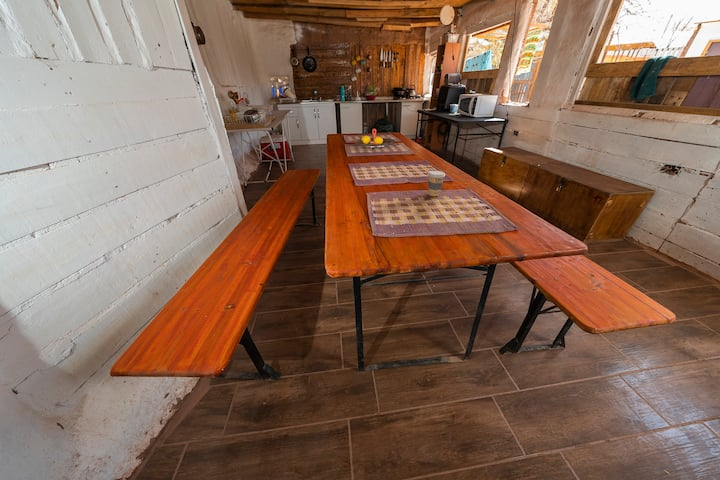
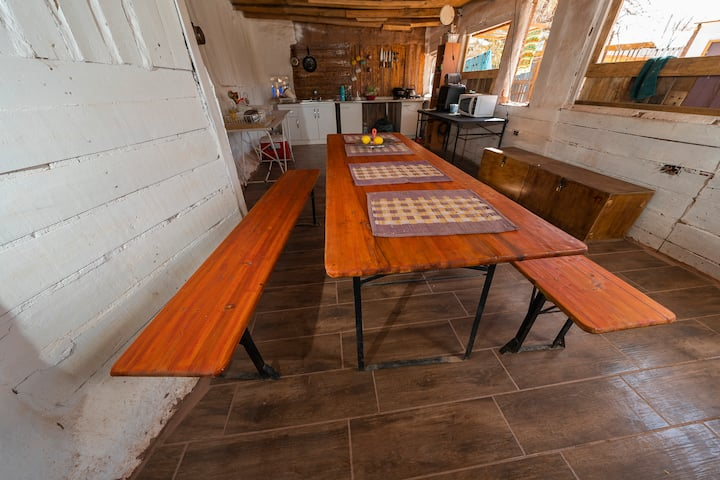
- coffee cup (435, 183)
